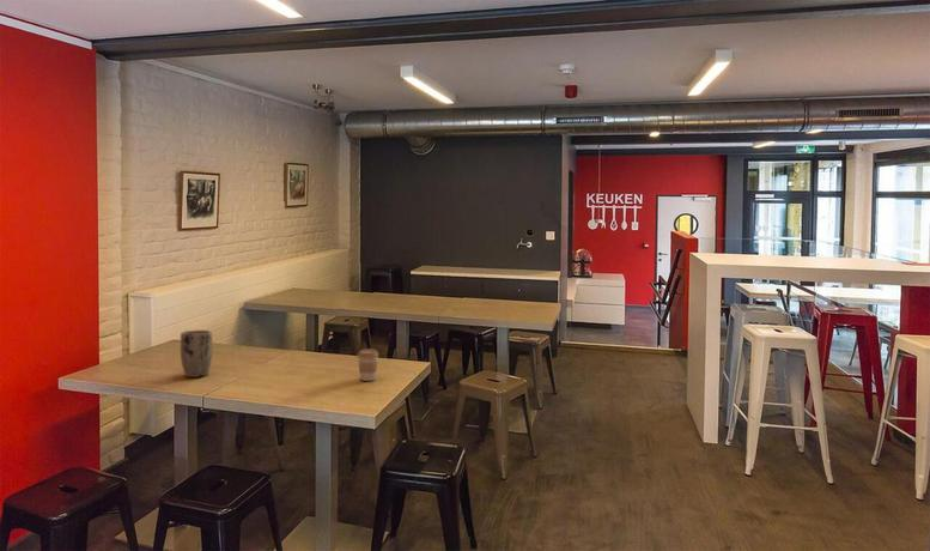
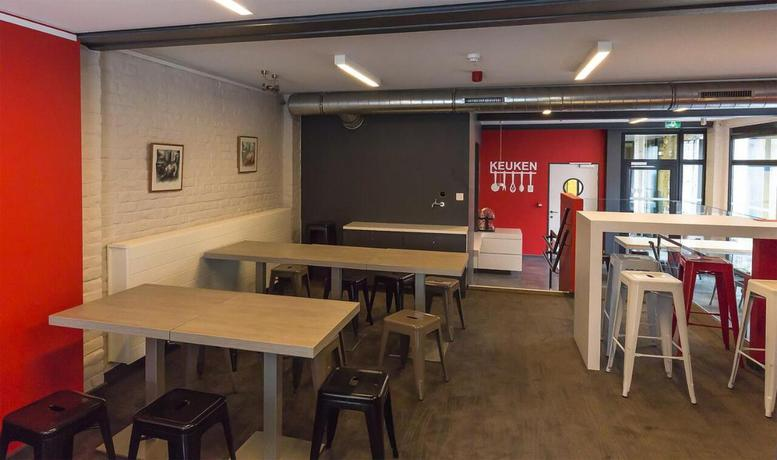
- plant pot (196, 353)
- coffee cup (367, 364)
